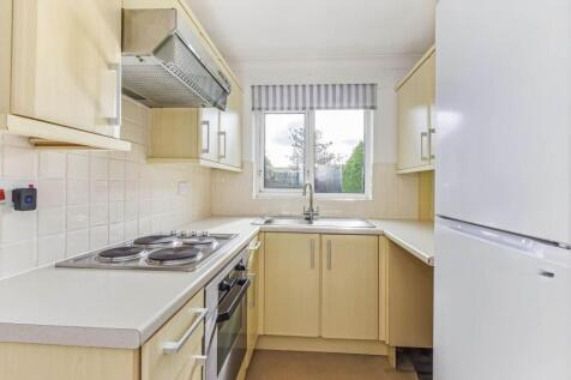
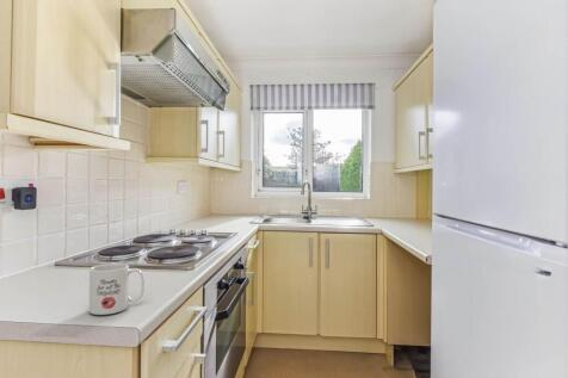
+ mug (117, 286)
